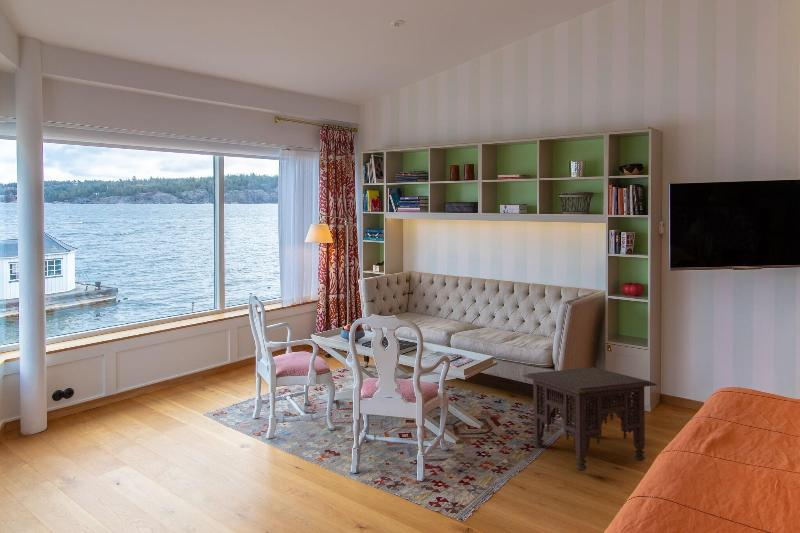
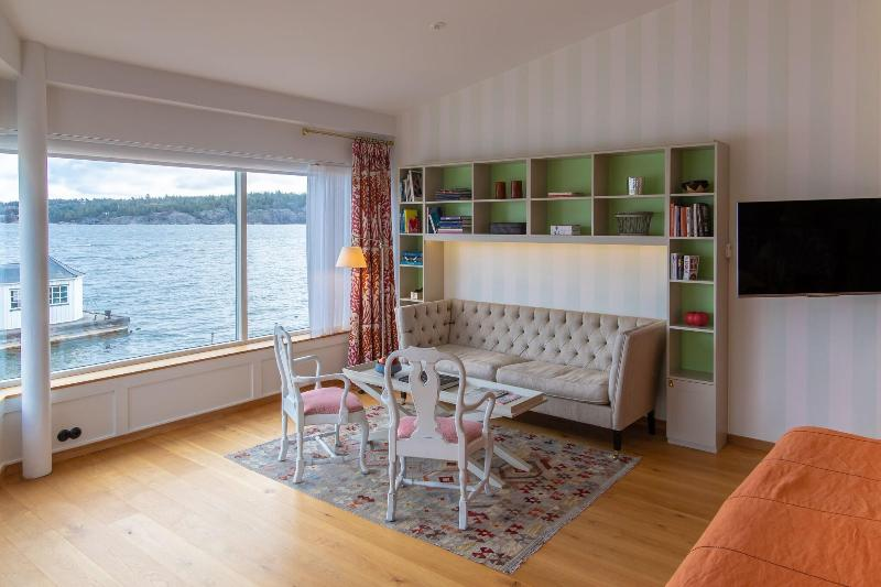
- side table (587, 415)
